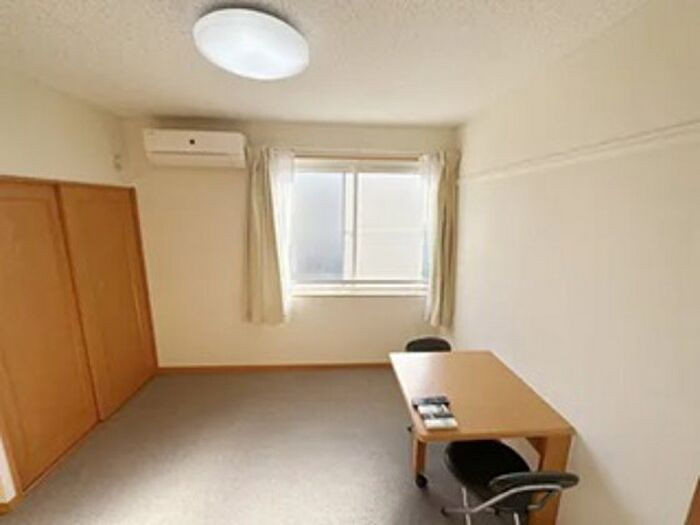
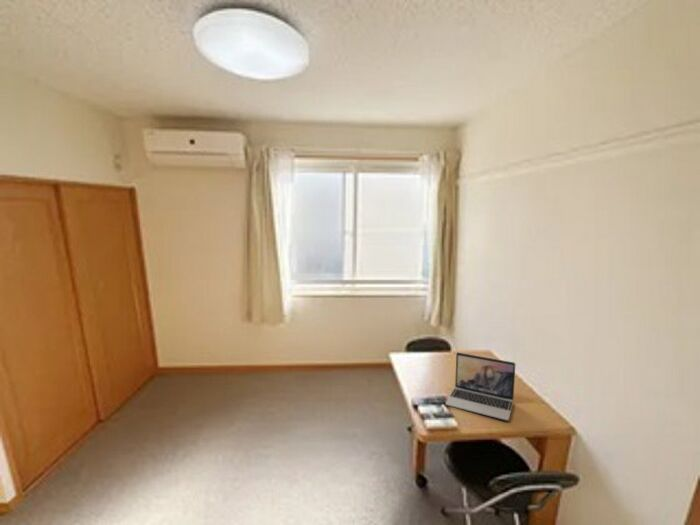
+ laptop (480, 384)
